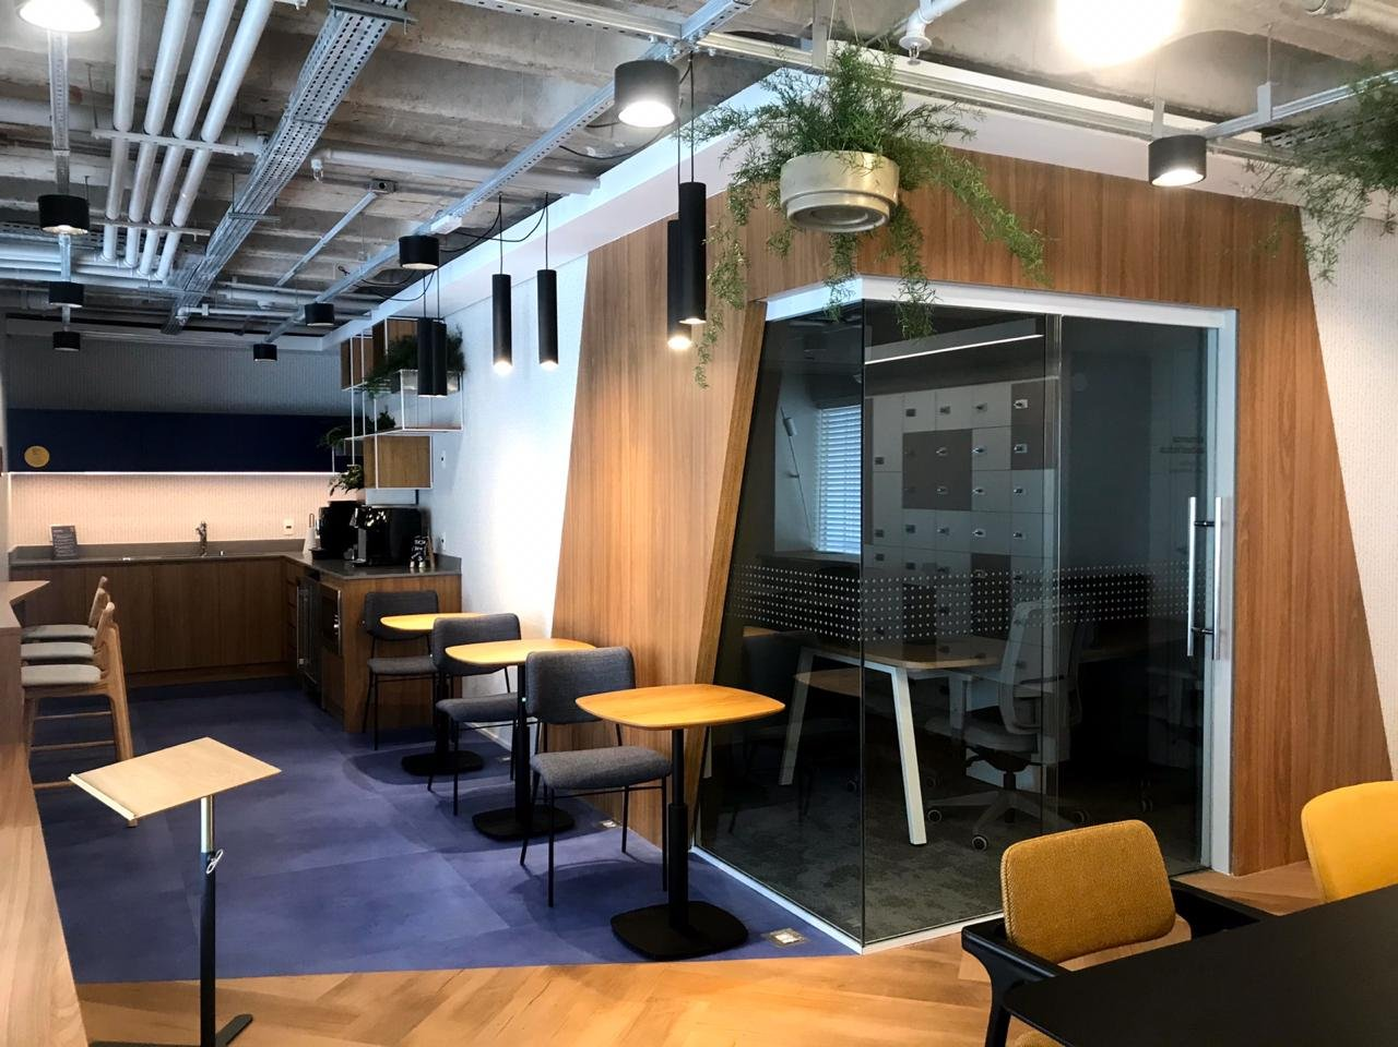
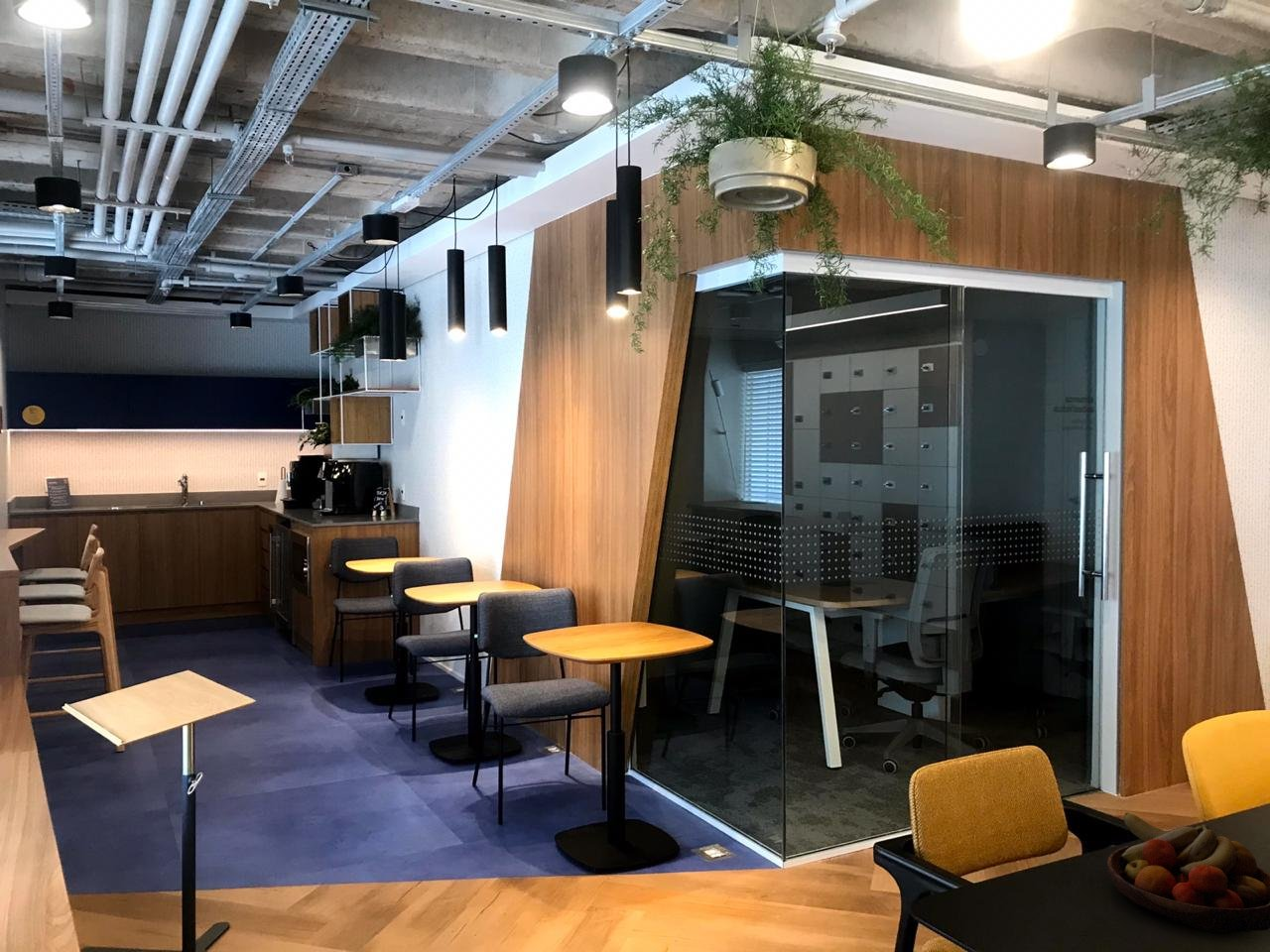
+ fruit bowl (1190, 867)
